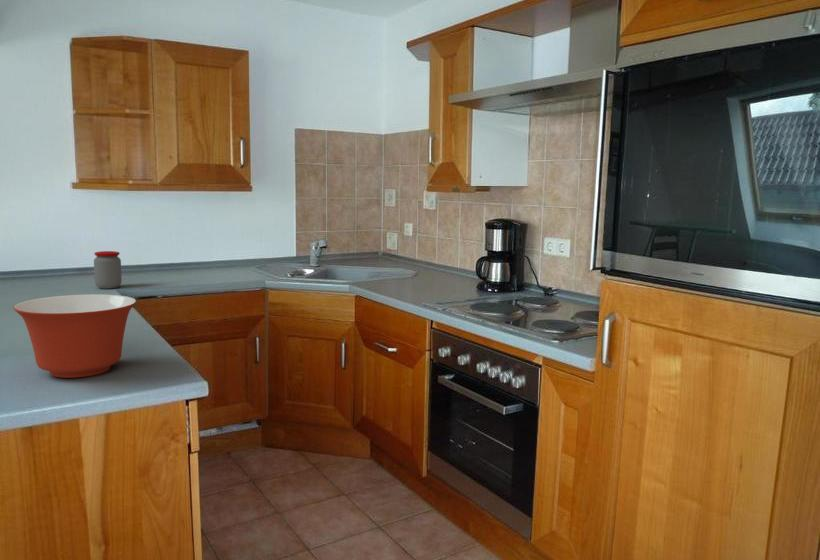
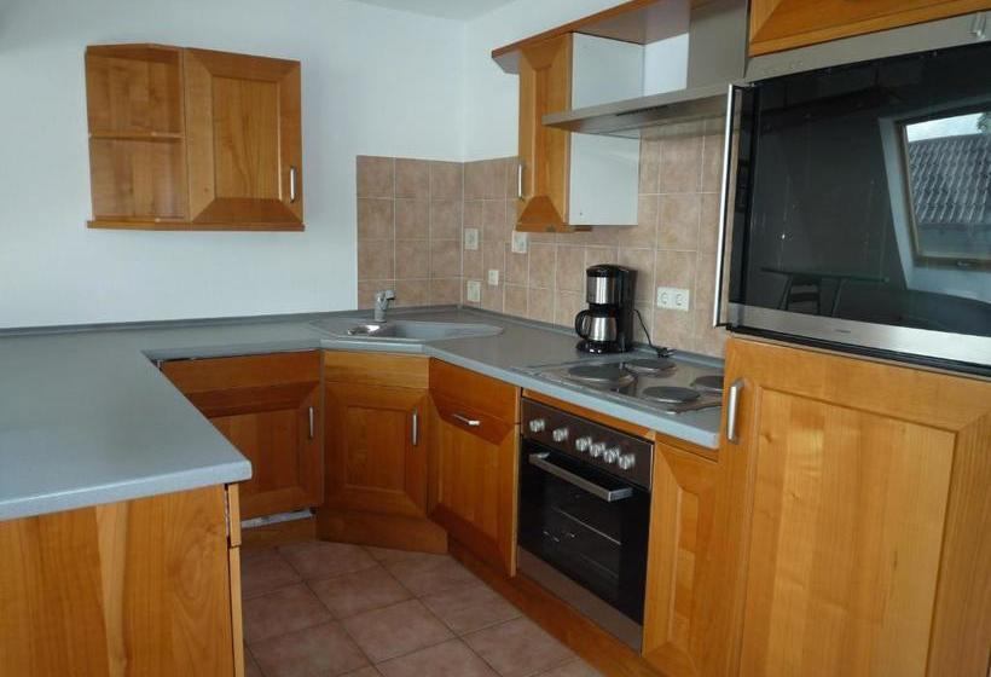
- mixing bowl (78, 336)
- jar (107, 269)
